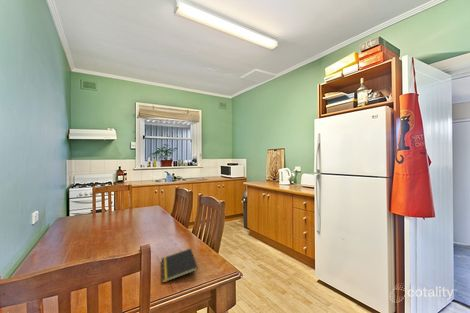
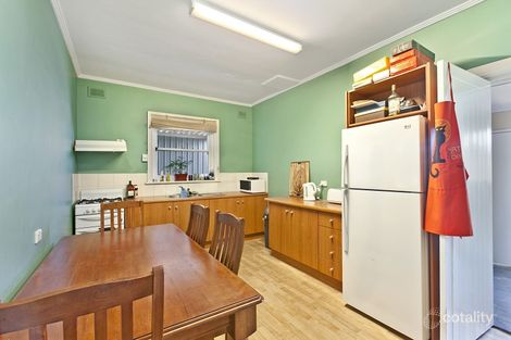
- notepad (178, 263)
